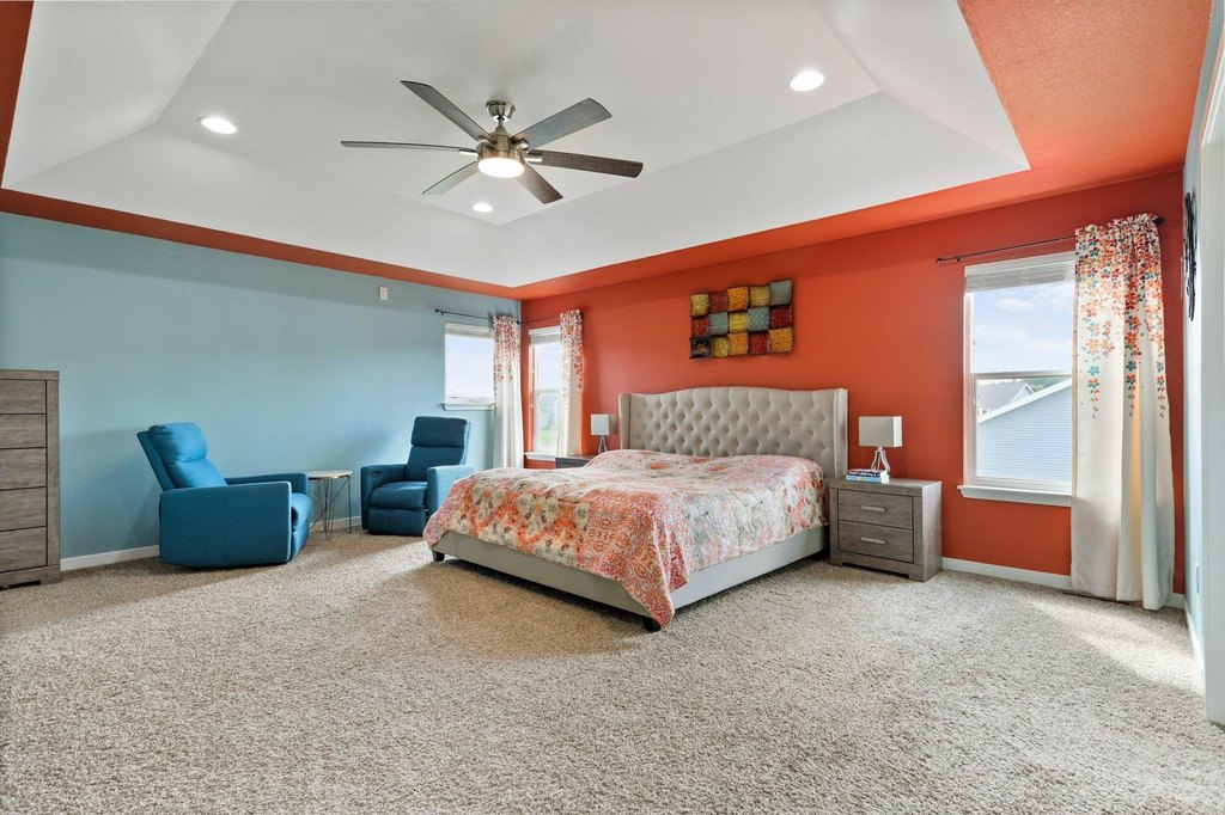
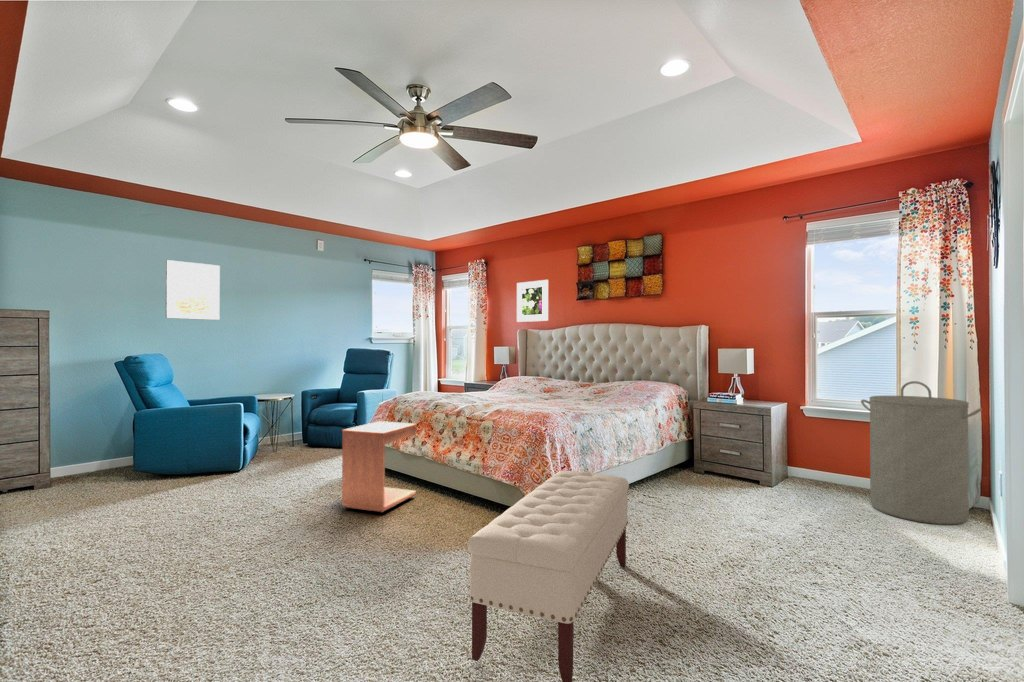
+ bench (562, 551)
+ side table (380, 464)
+ laundry hamper (917, 446)
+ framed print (193, 291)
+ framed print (532, 301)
